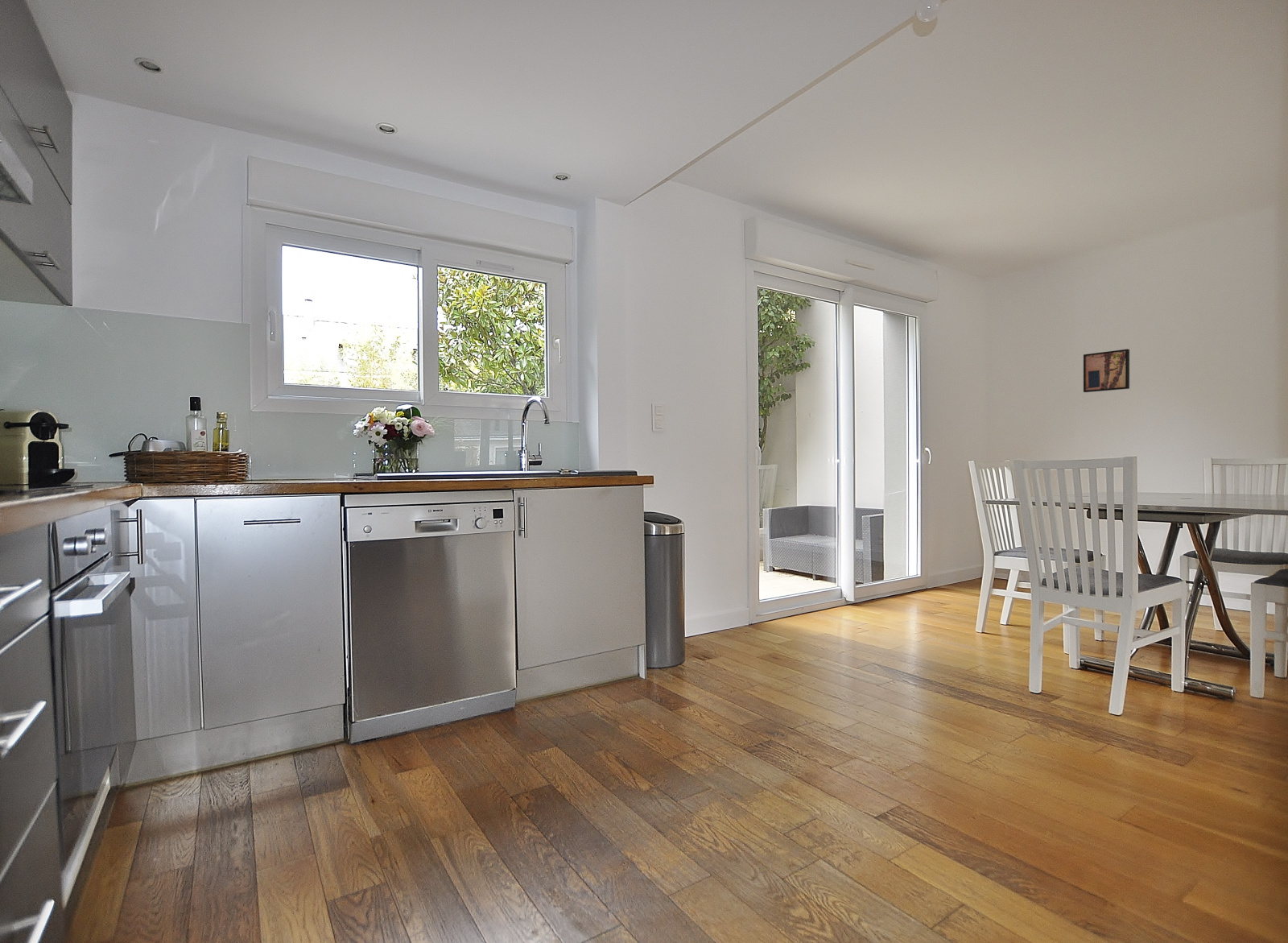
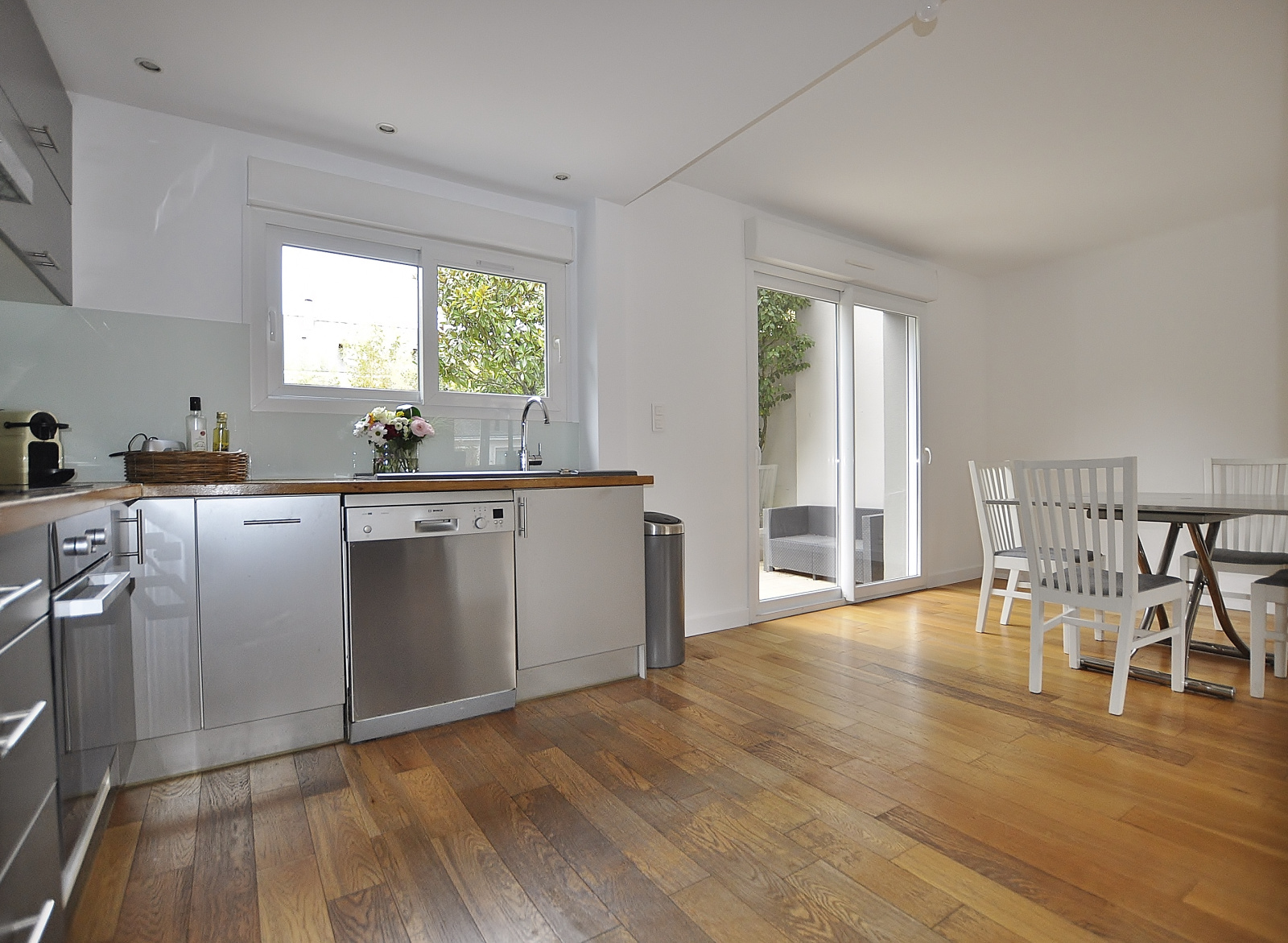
- wall art (1105, 371)
